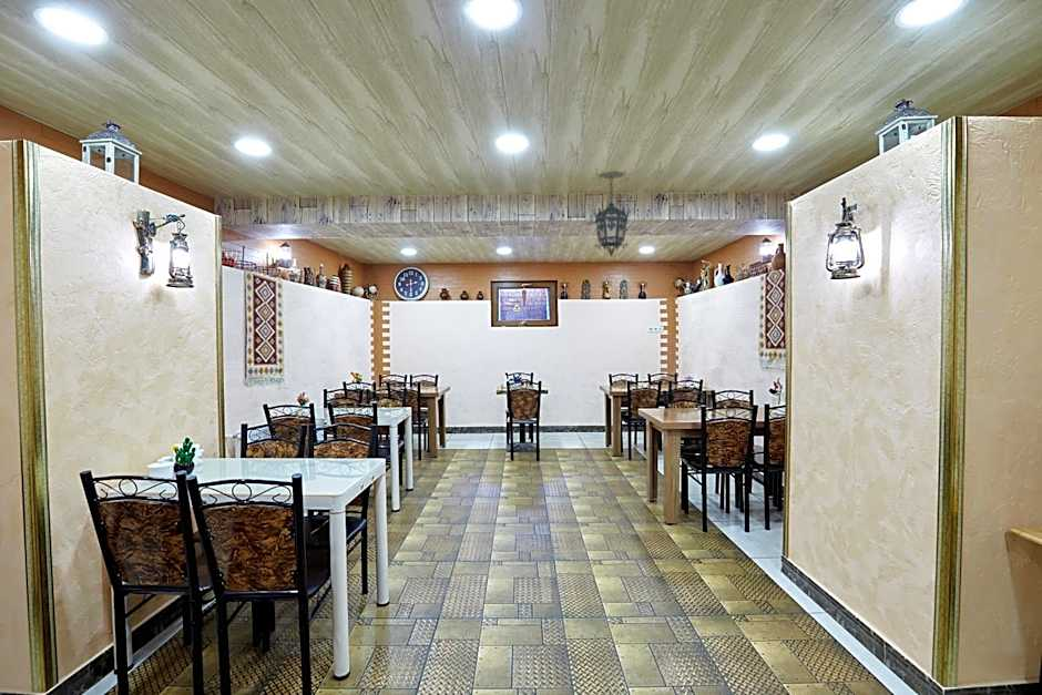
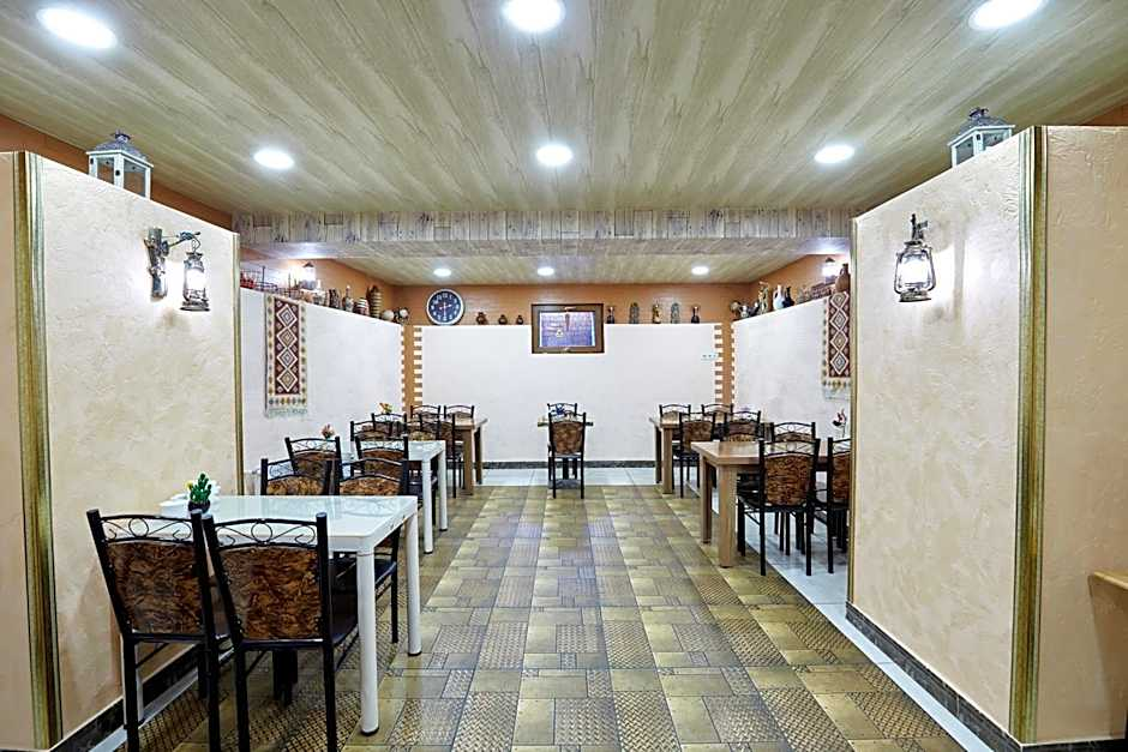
- hanging lantern (611, 215)
